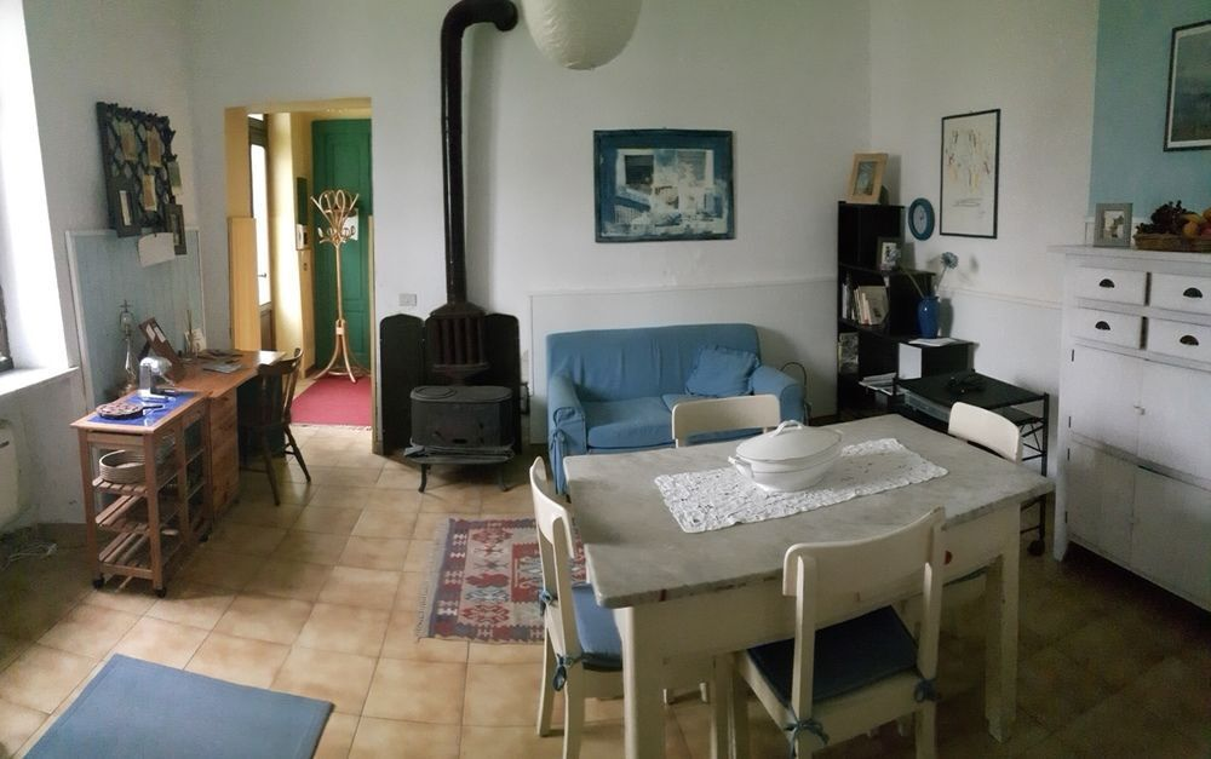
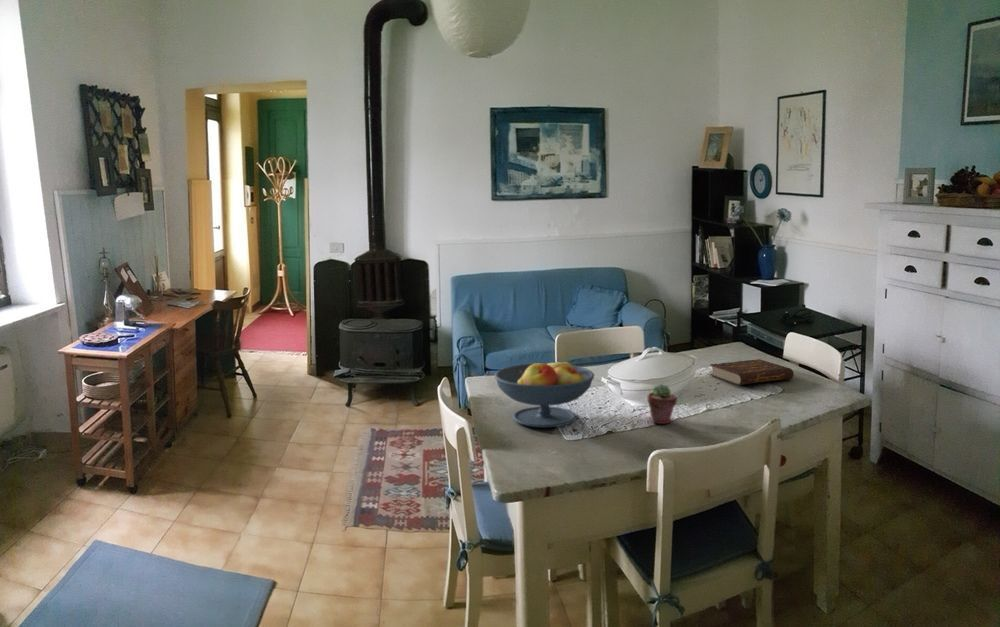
+ fruit bowl (544, 388)
+ potted succulent (661, 402)
+ book (750, 372)
